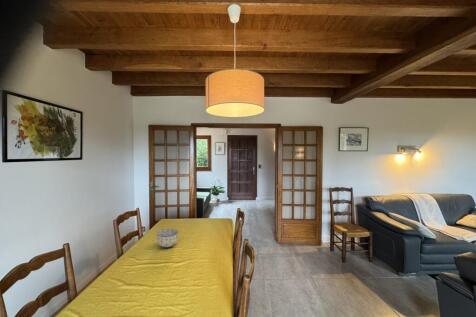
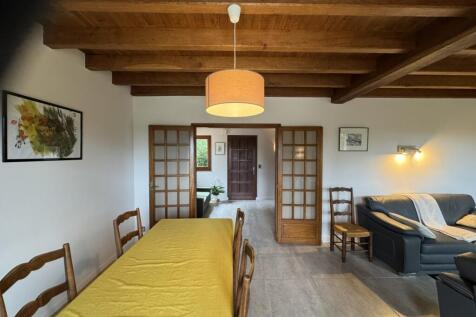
- bowl (167, 239)
